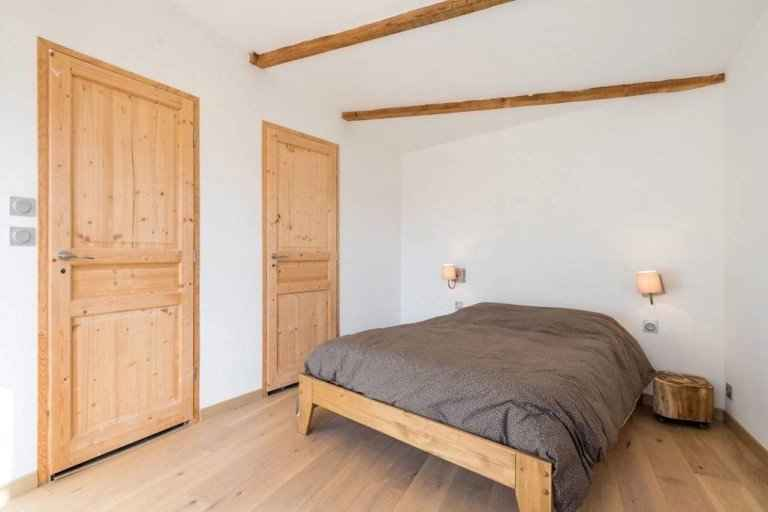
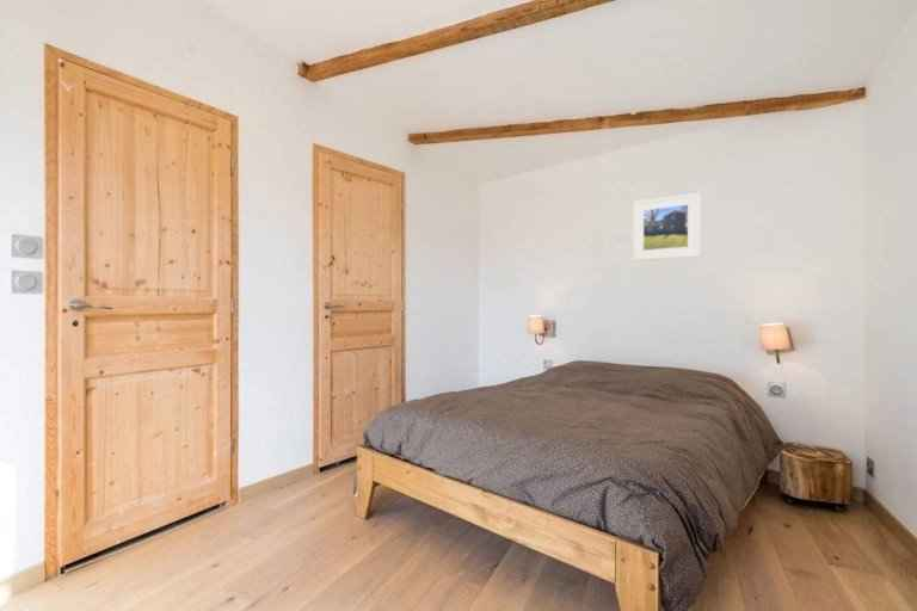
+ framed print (665, 228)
